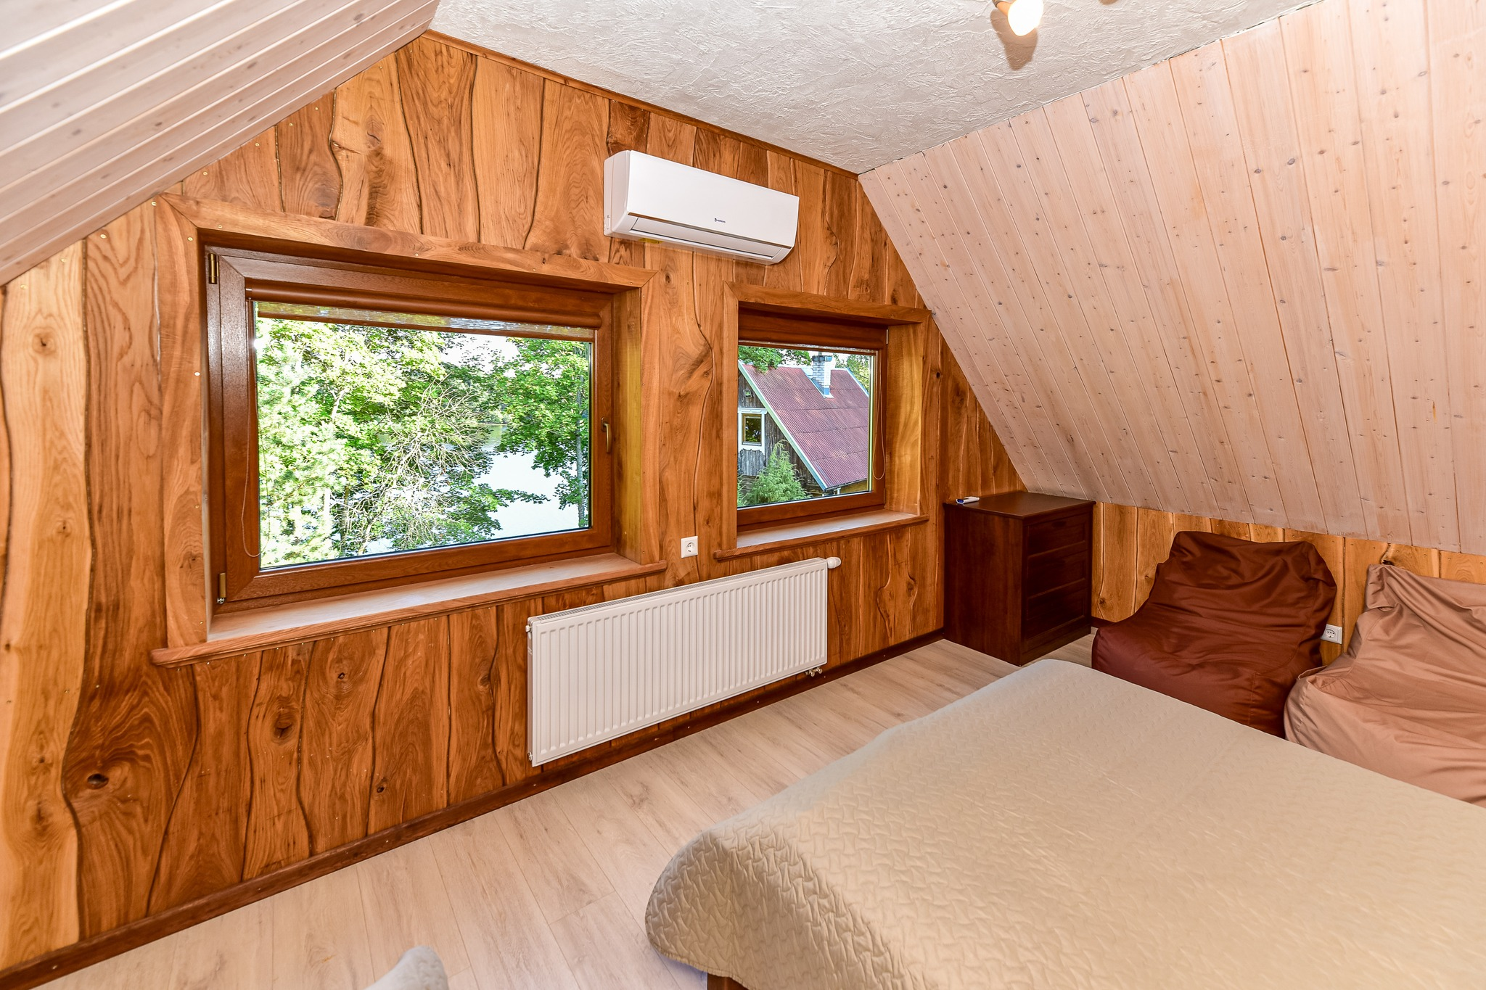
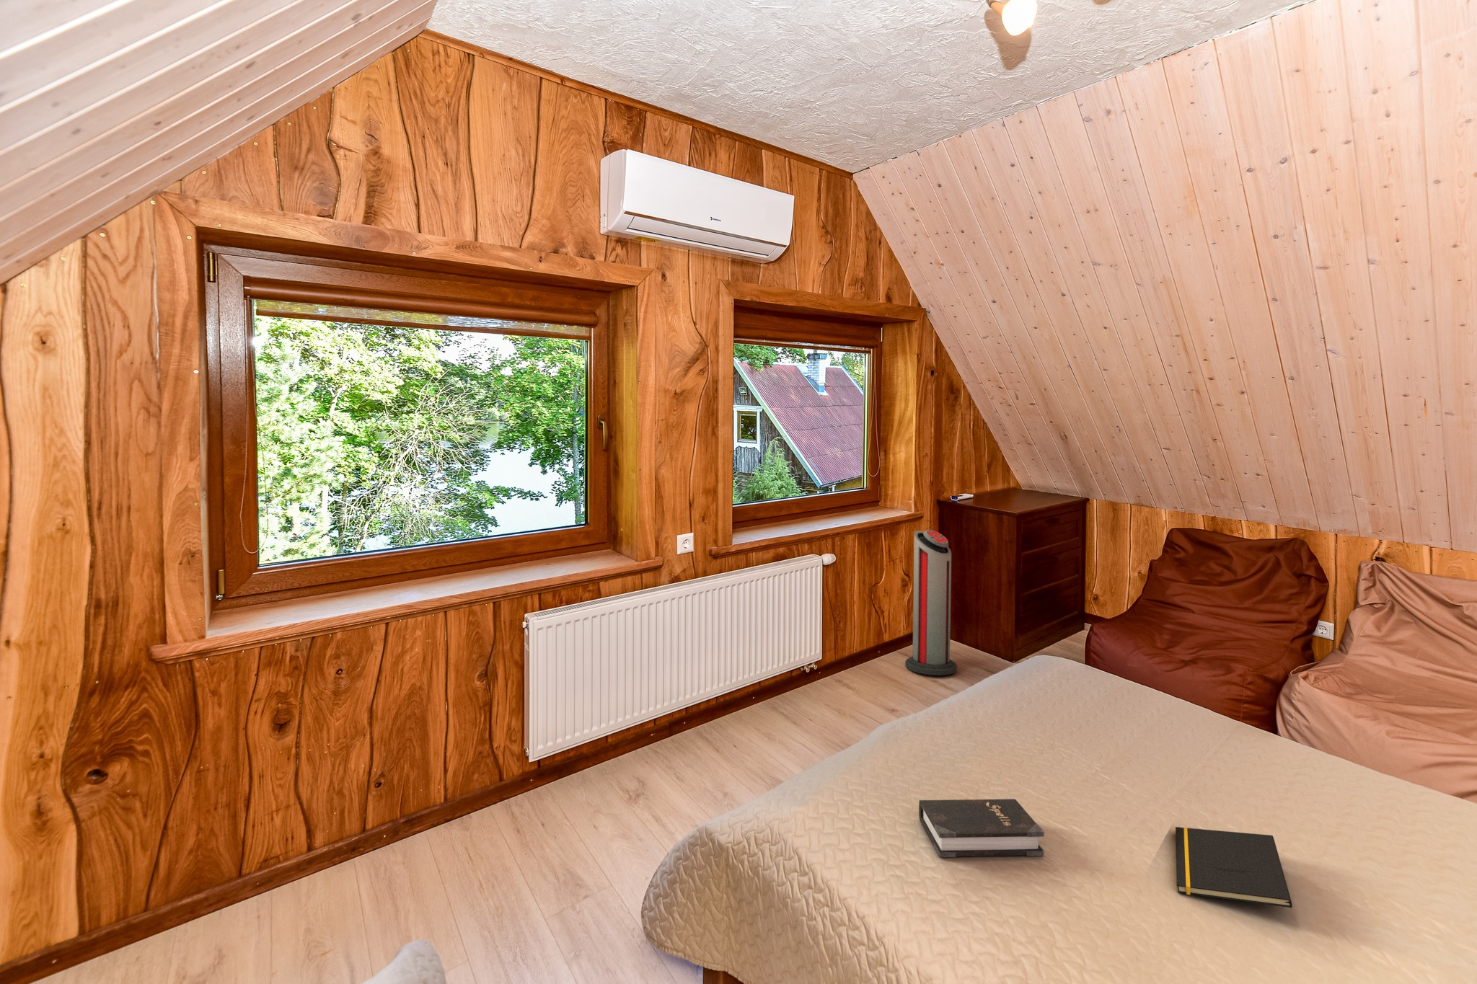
+ air purifier (932, 599)
+ hardback book (978, 825)
+ notepad (1227, 863)
